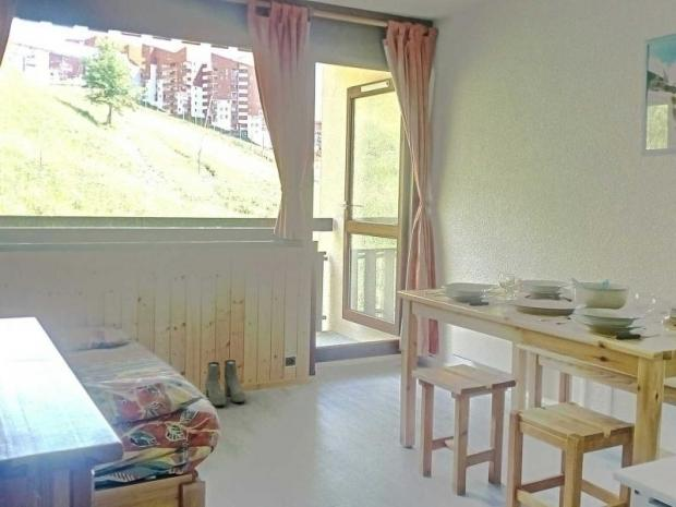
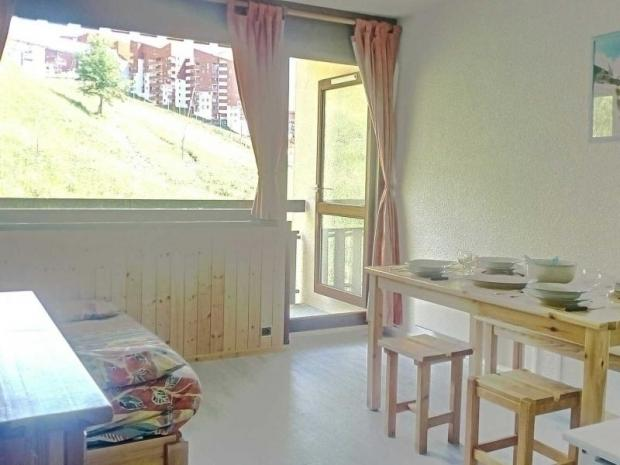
- boots (225, 382)
